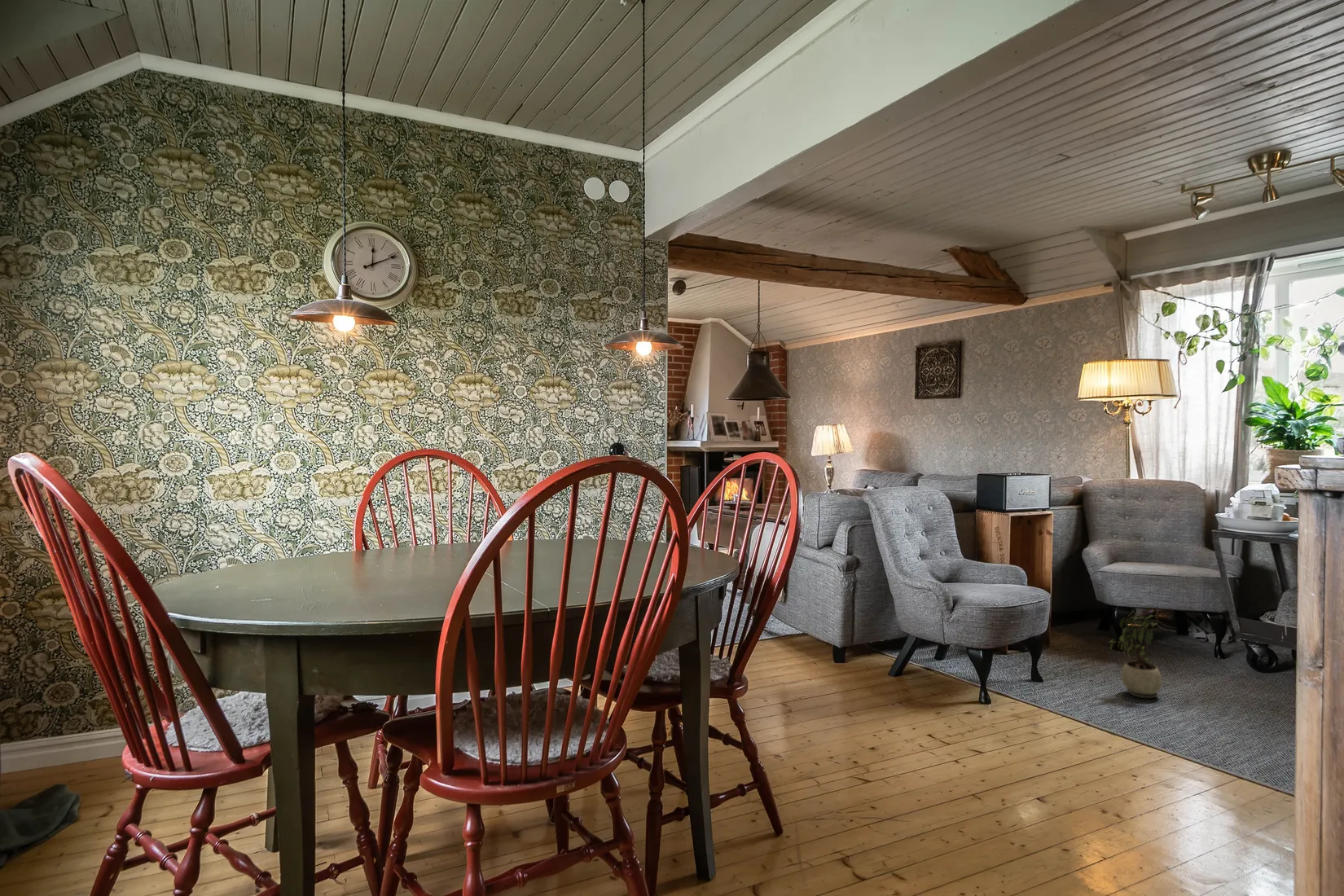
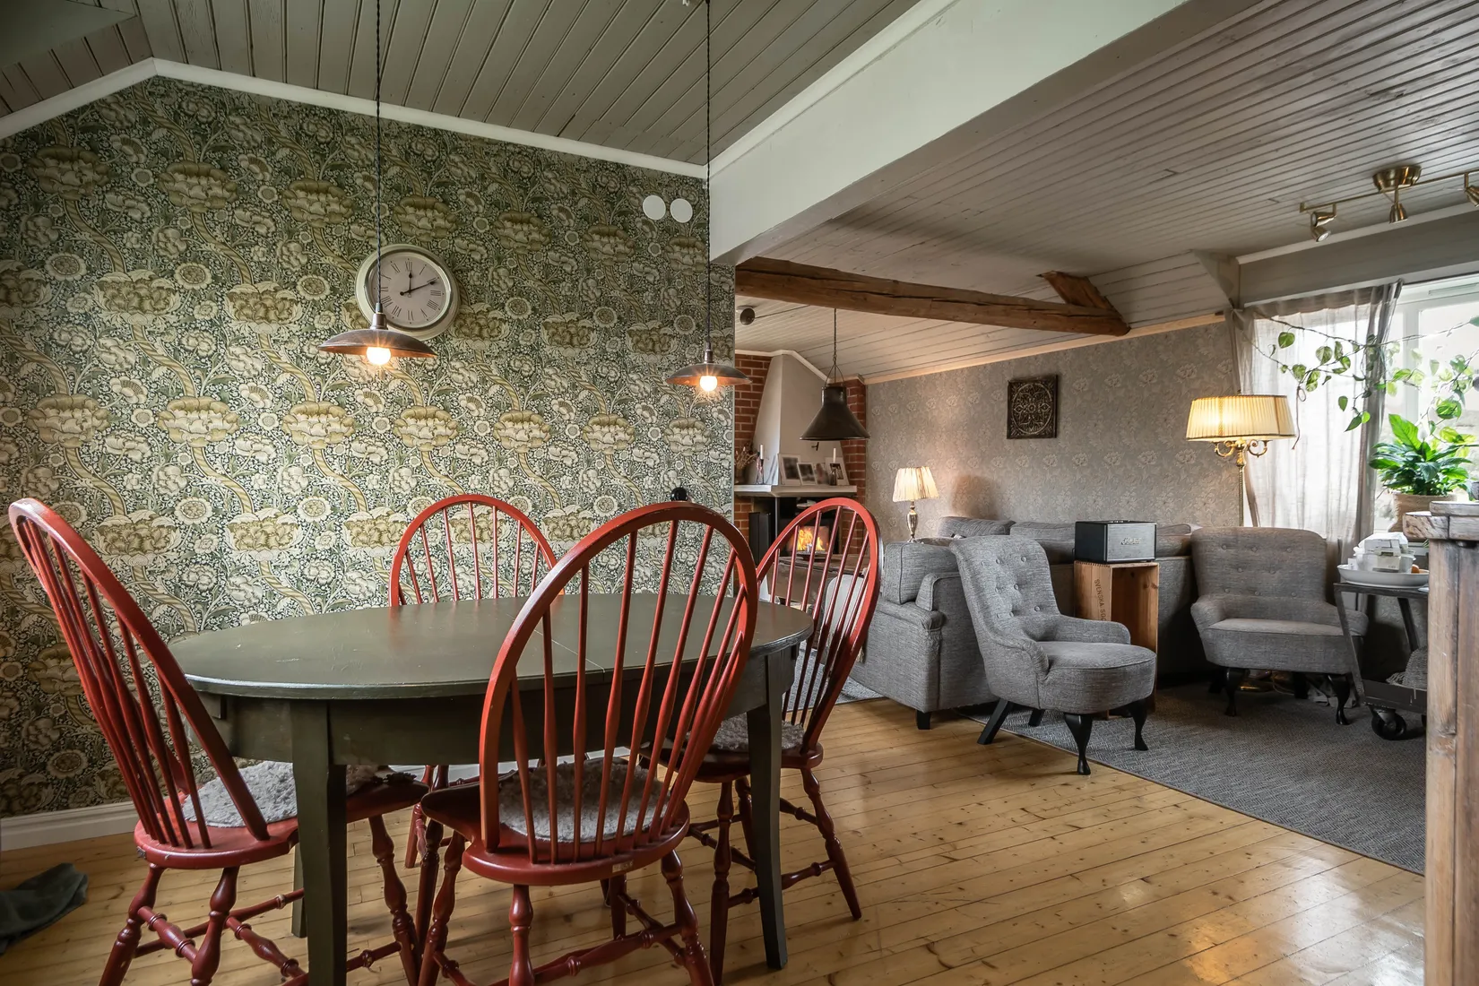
- potted plant (1134, 654)
